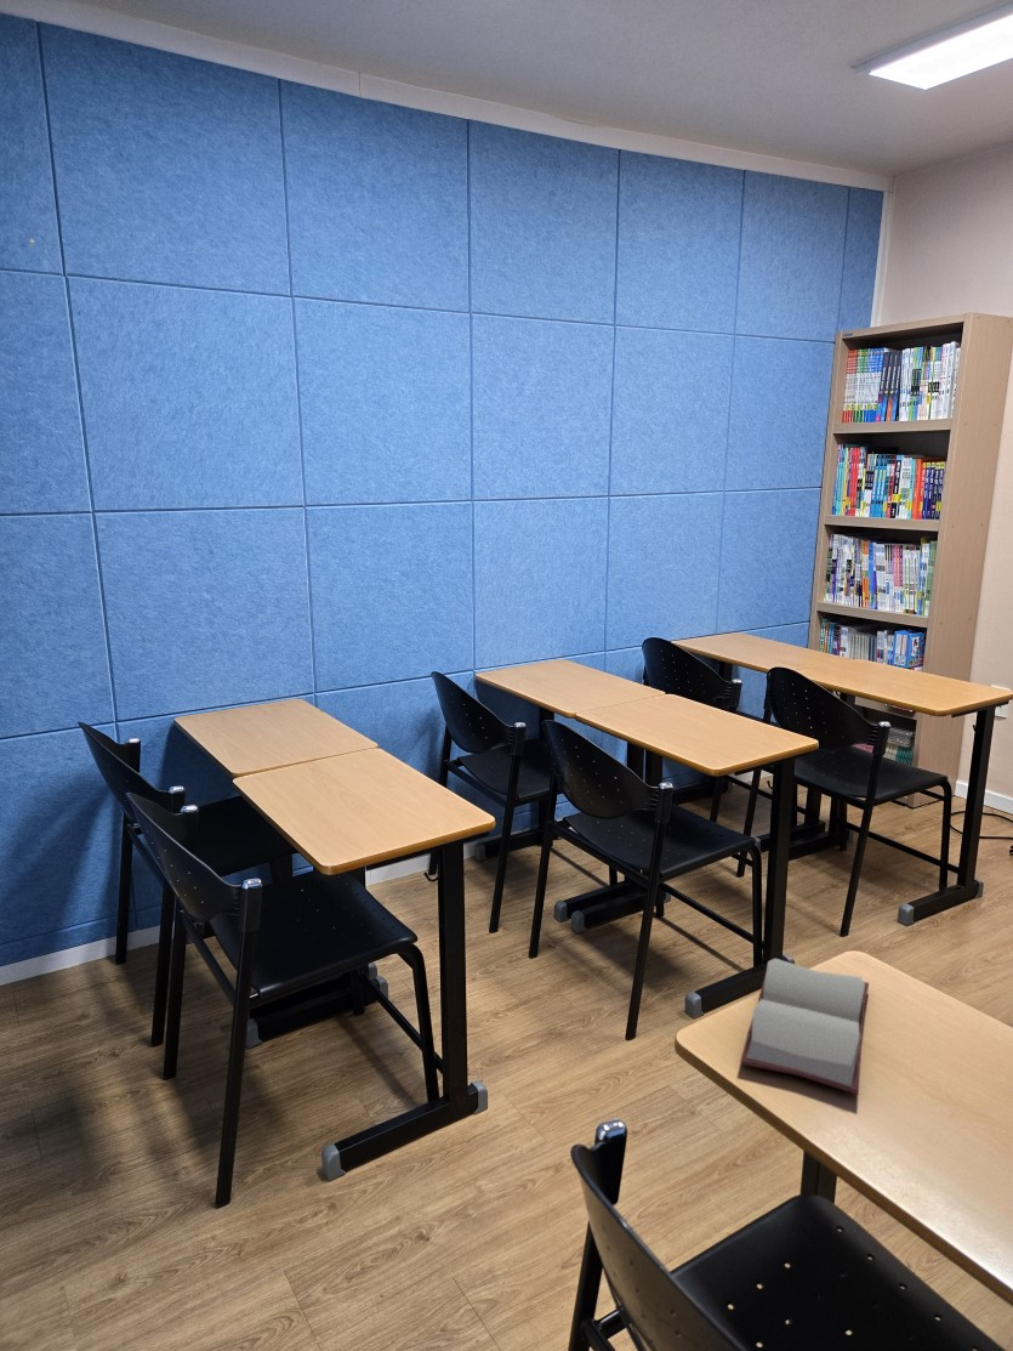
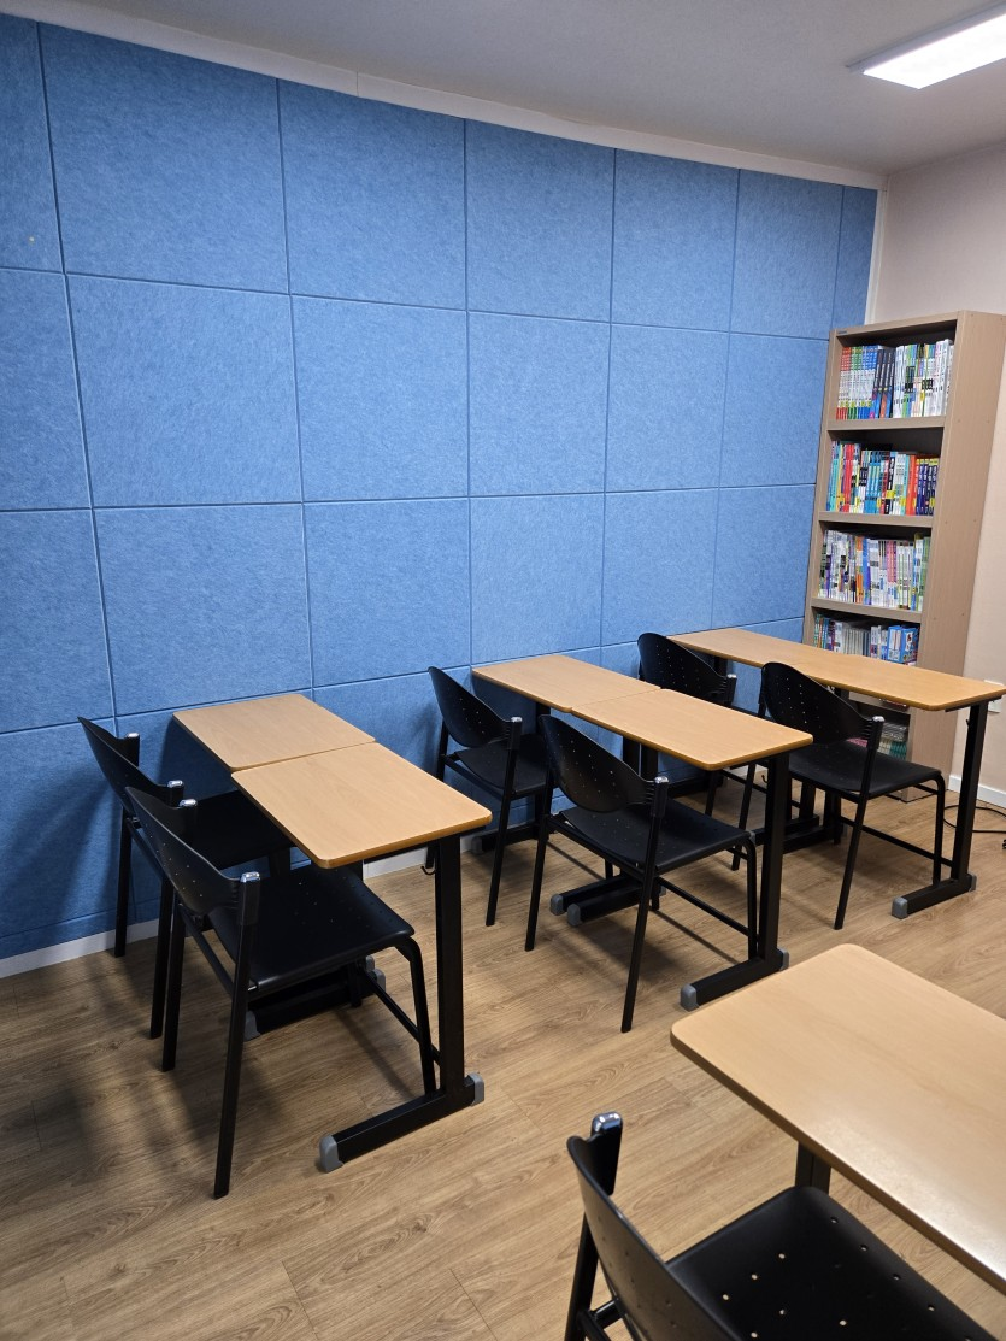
- hardback book (809, 1011)
